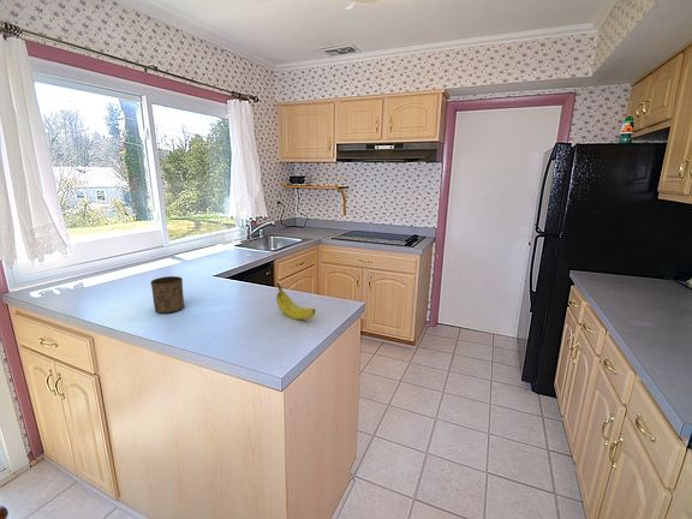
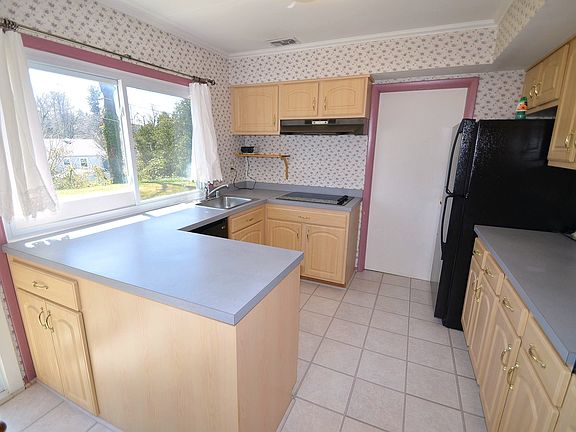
- cup (168, 294)
- fruit (294, 304)
